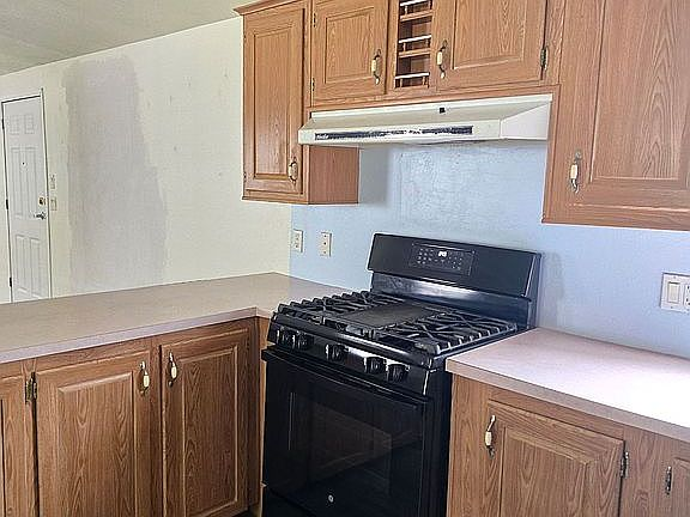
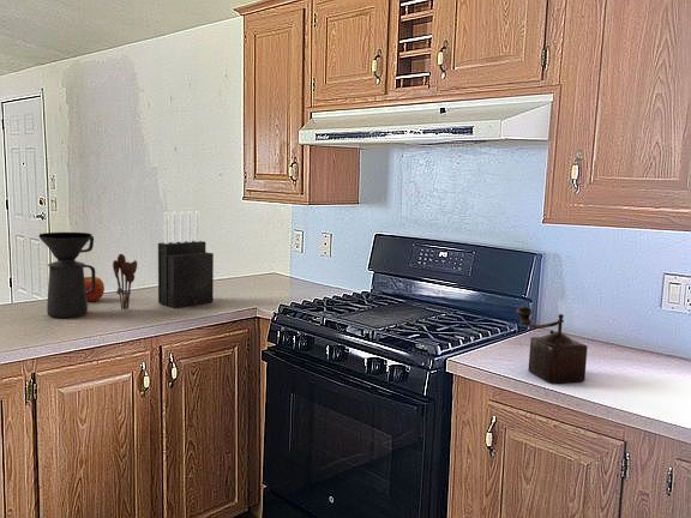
+ apple (90, 287)
+ coffee maker (66, 273)
+ utensil holder (125, 282)
+ knife block (187, 258)
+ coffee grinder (548, 342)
